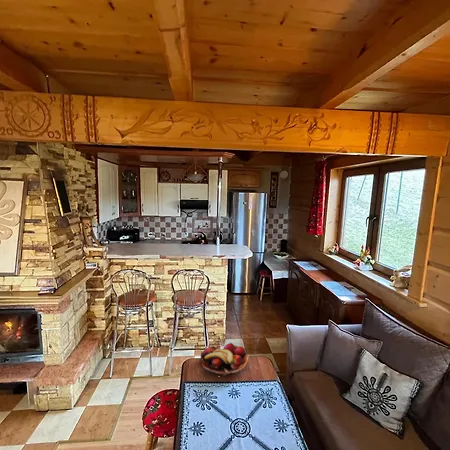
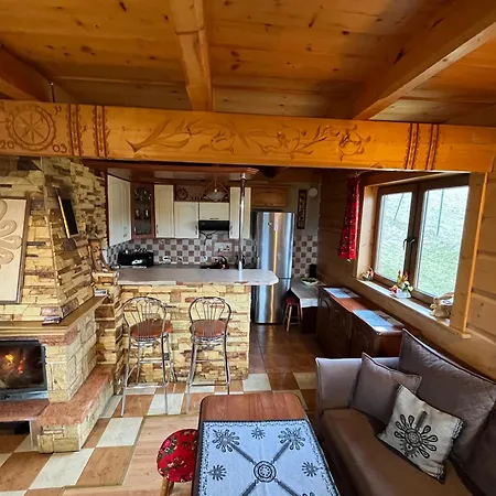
- fruit basket (224, 357)
